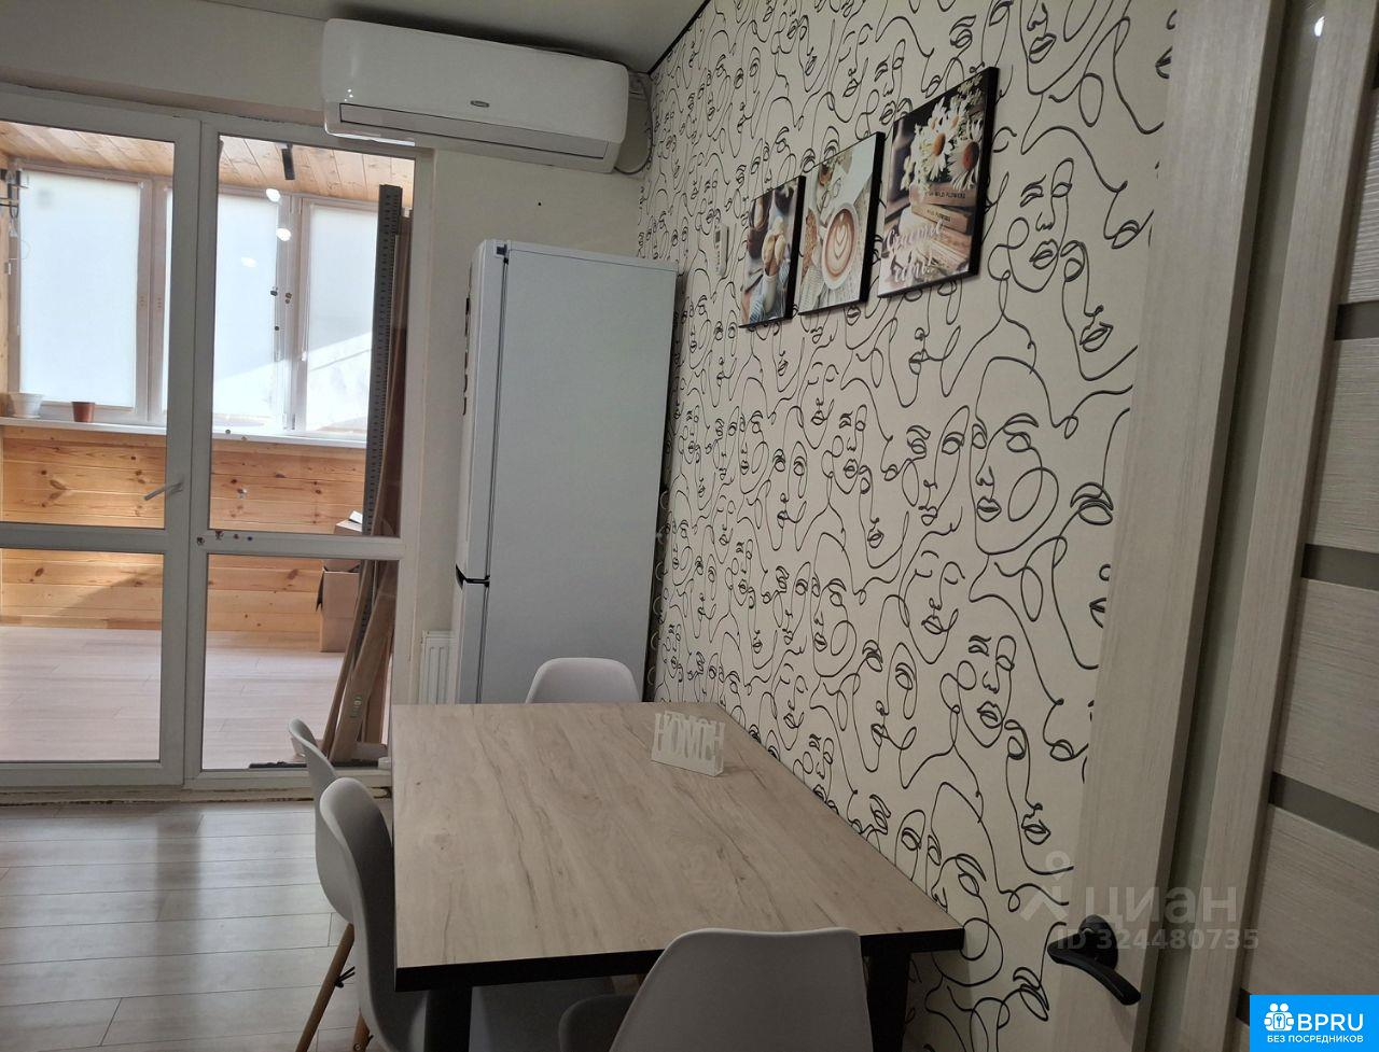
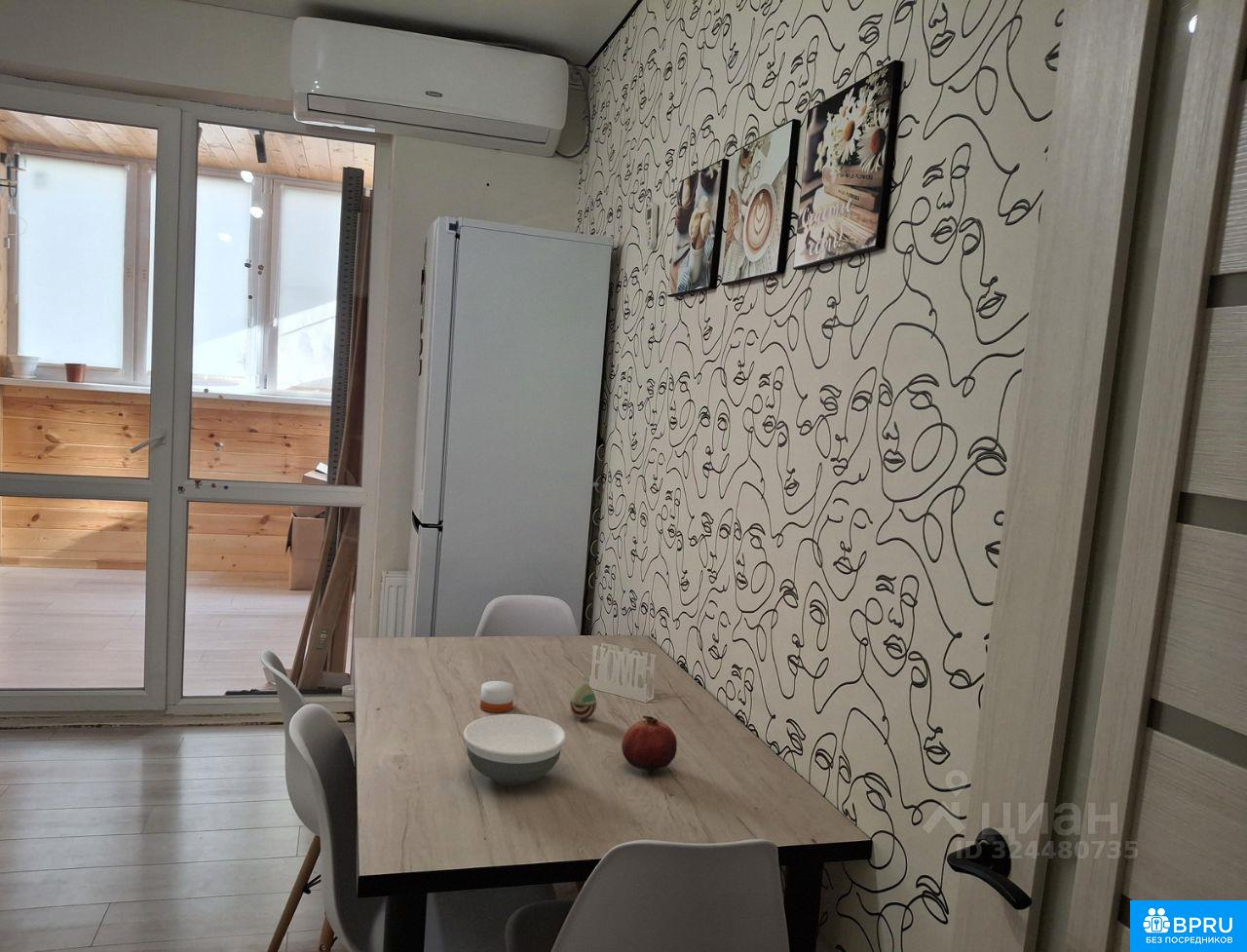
+ bowl (513, 753)
+ fruit (649, 743)
+ candle (498, 685)
+ decorative egg (583, 700)
